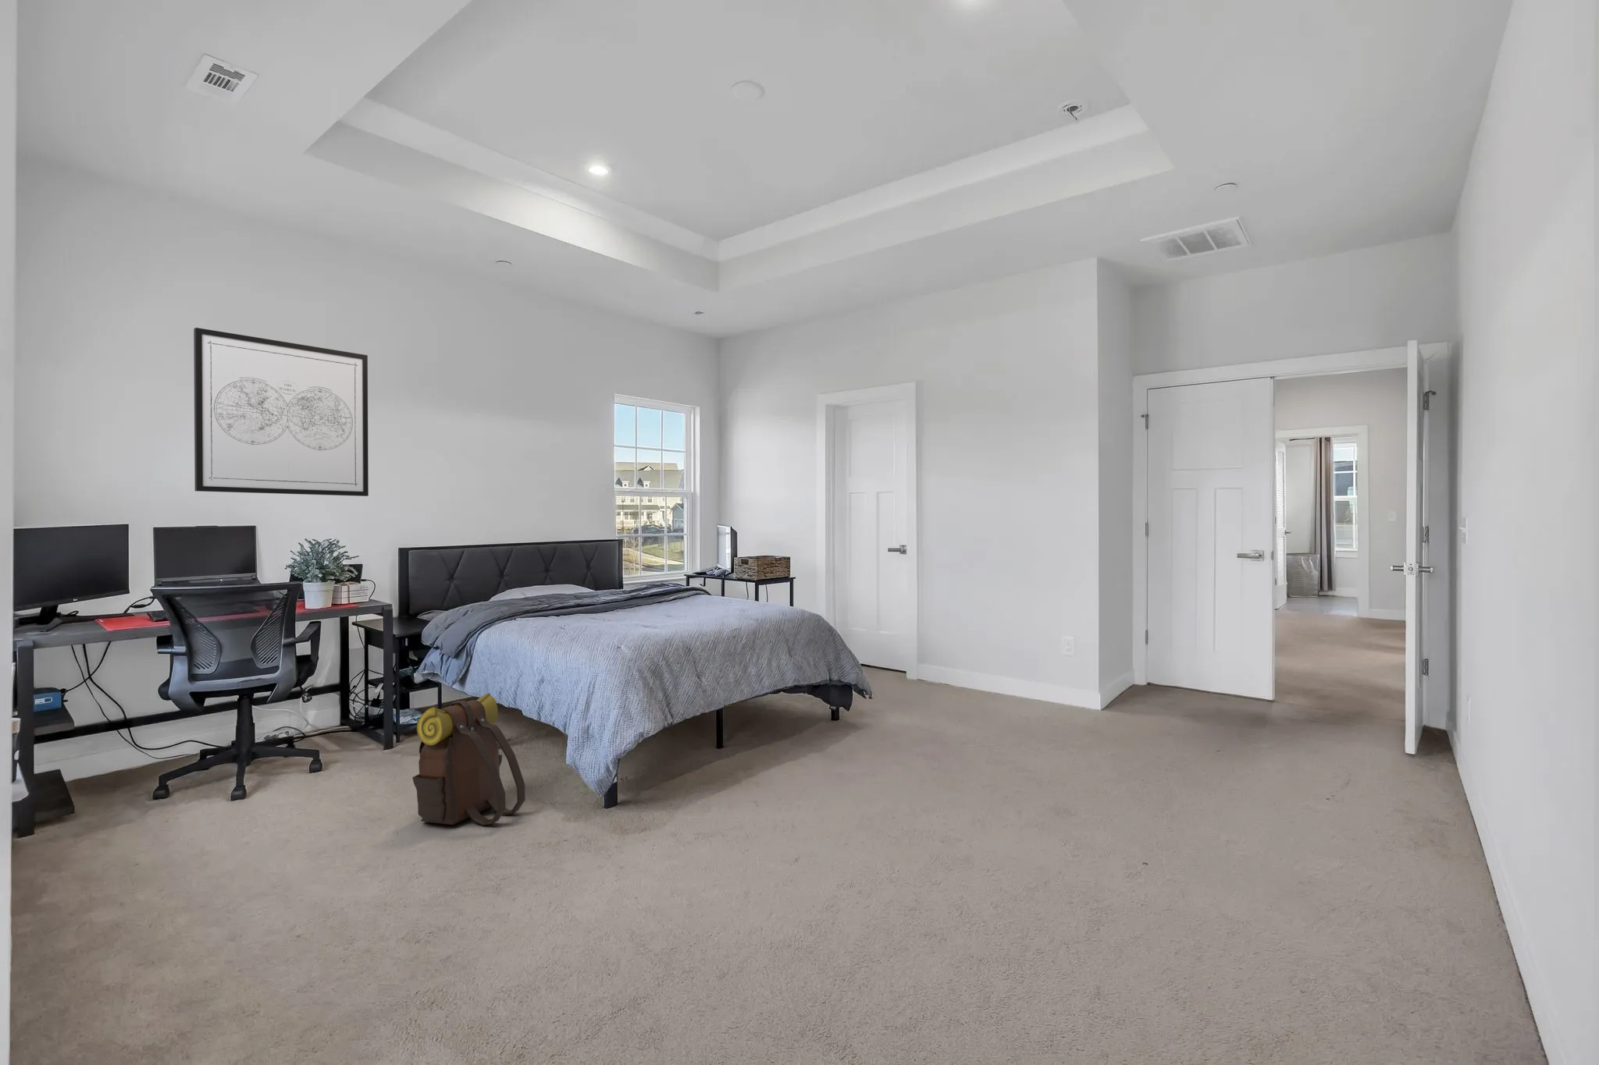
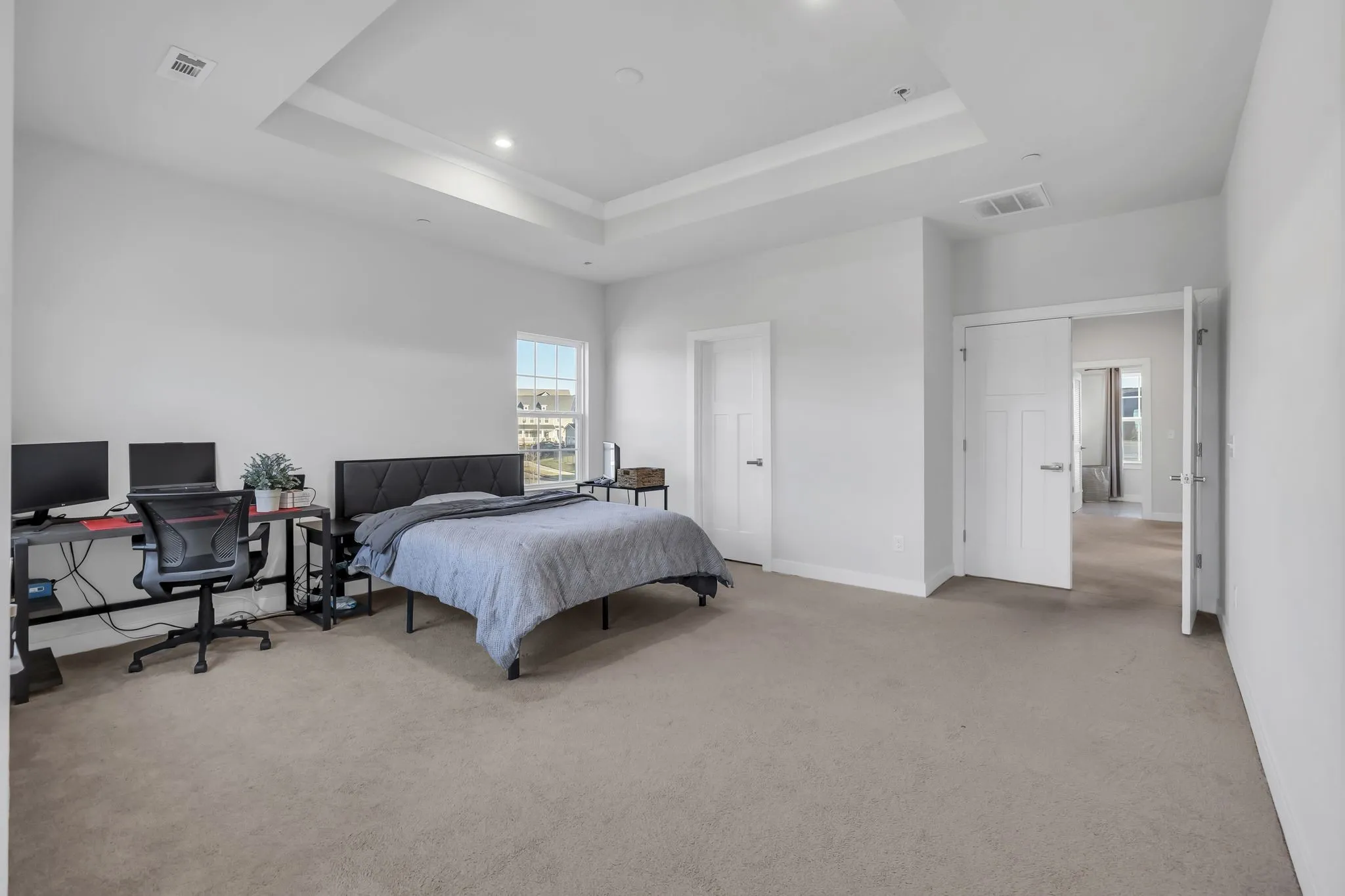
- wall art (288, 418)
- backpack (472, 757)
